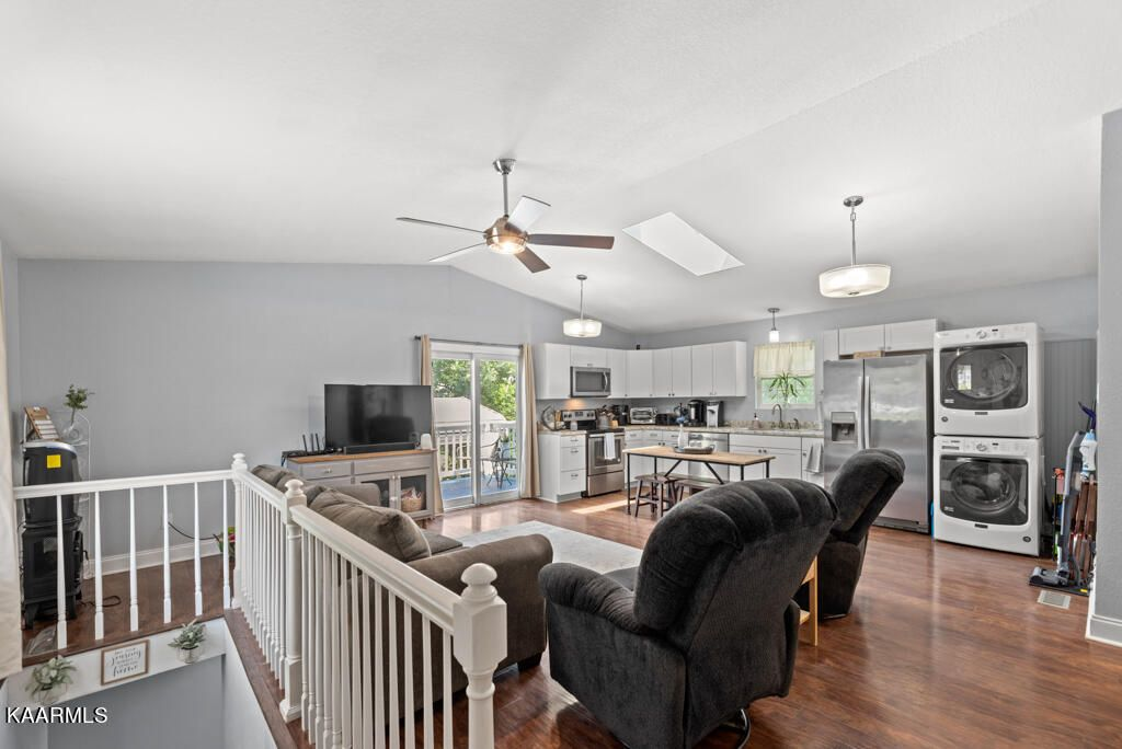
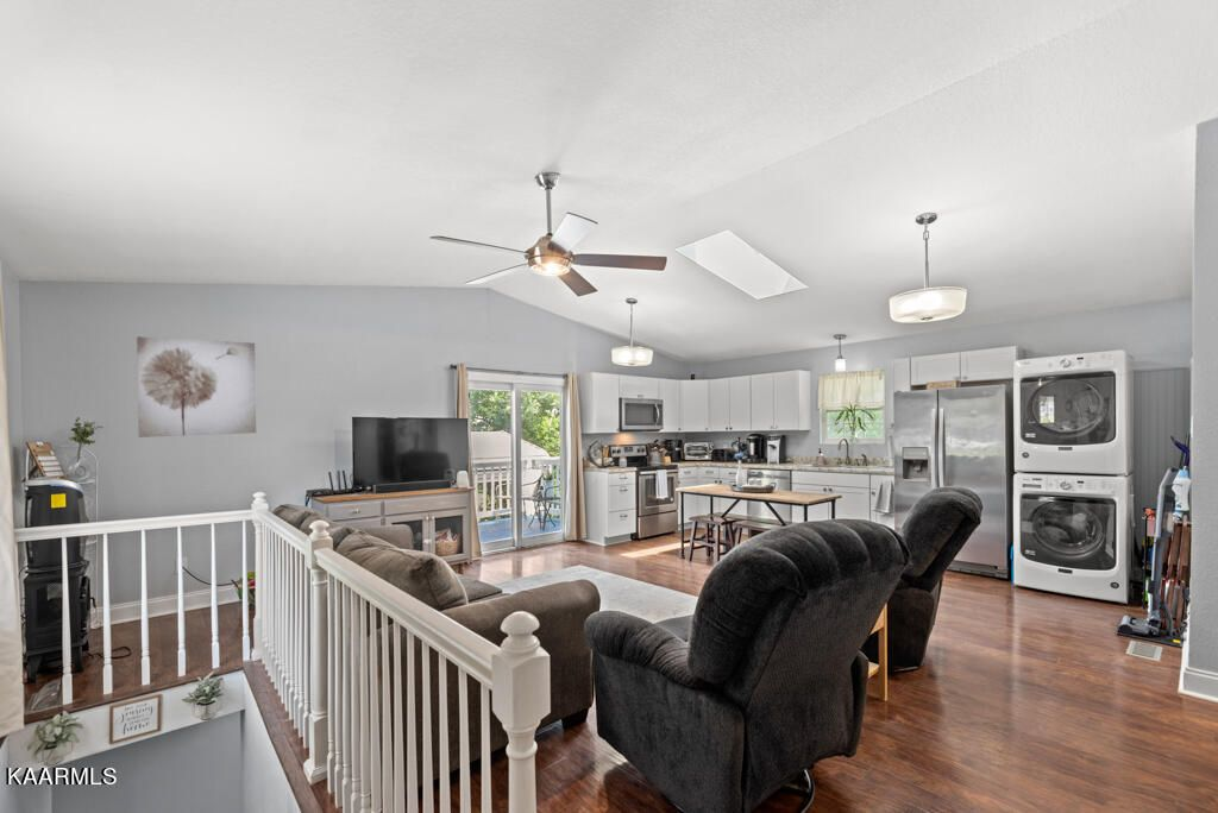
+ wall art (200, 387)
